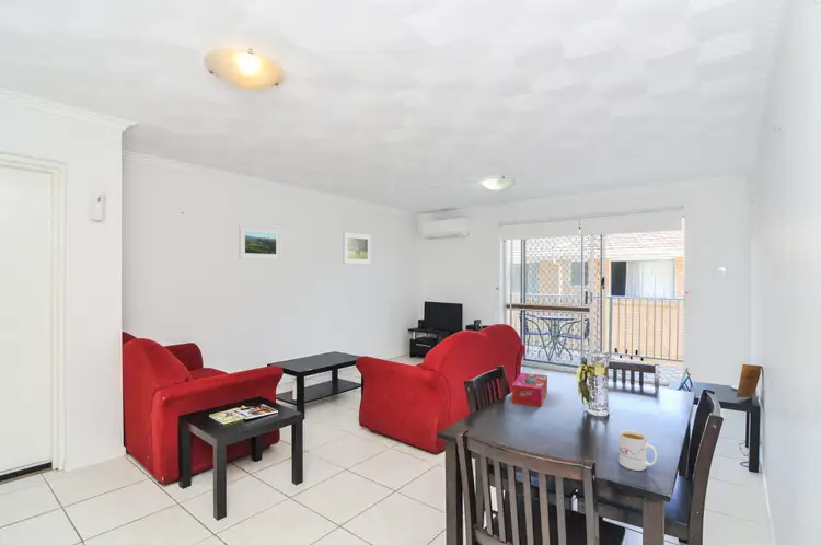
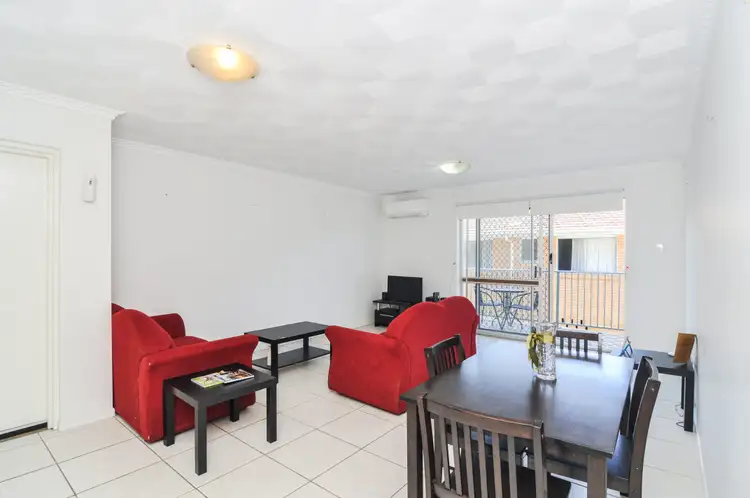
- mug (637, 451)
- tissue box (530, 389)
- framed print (261, 243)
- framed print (357, 248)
